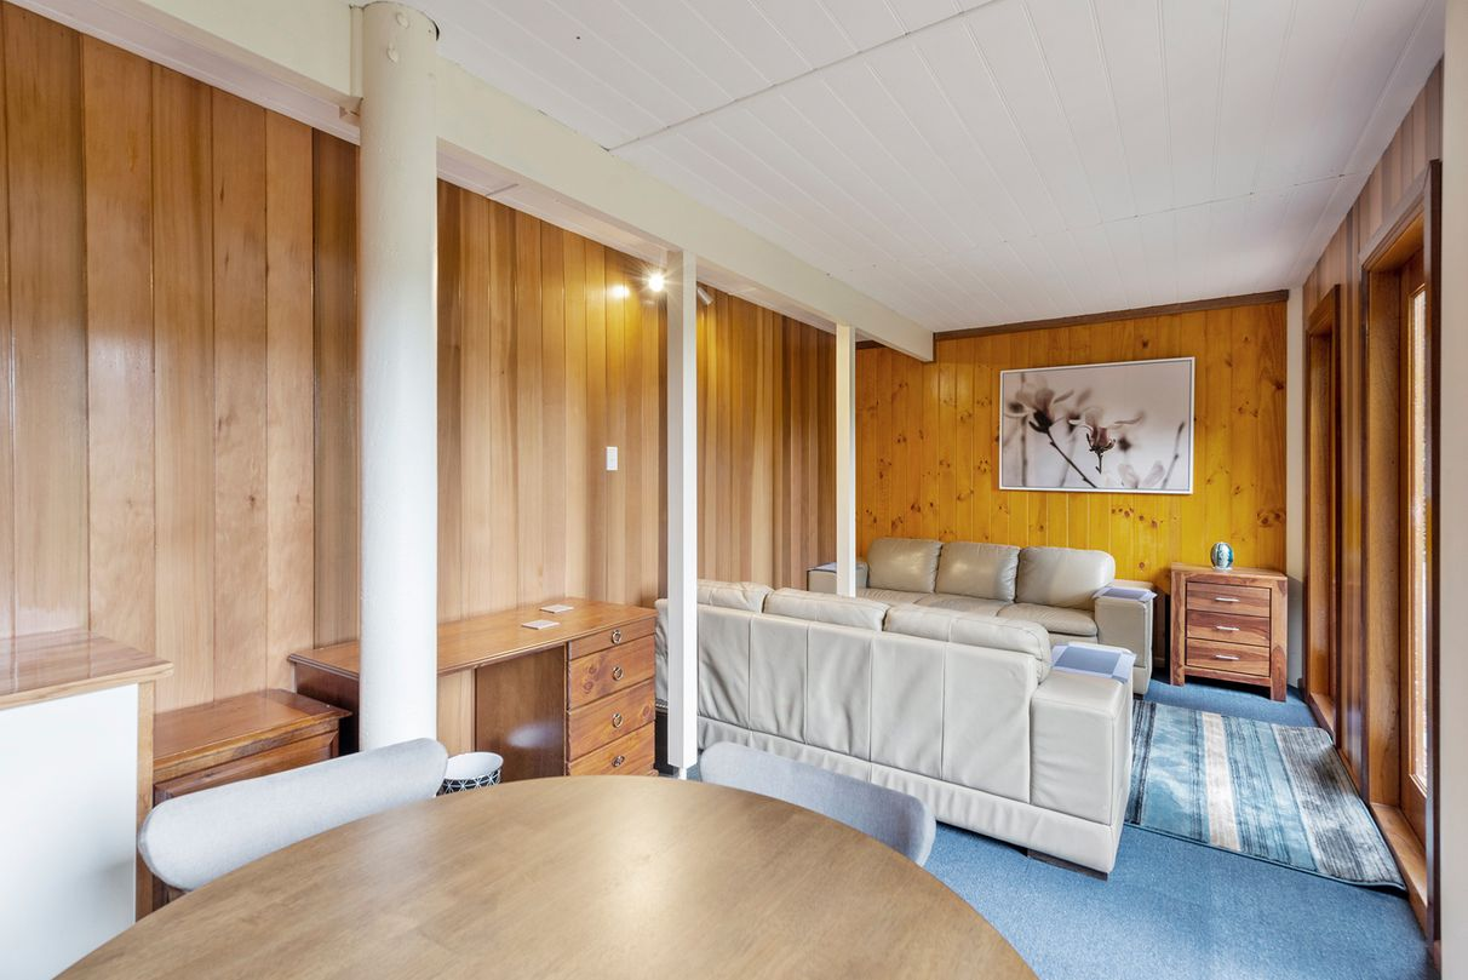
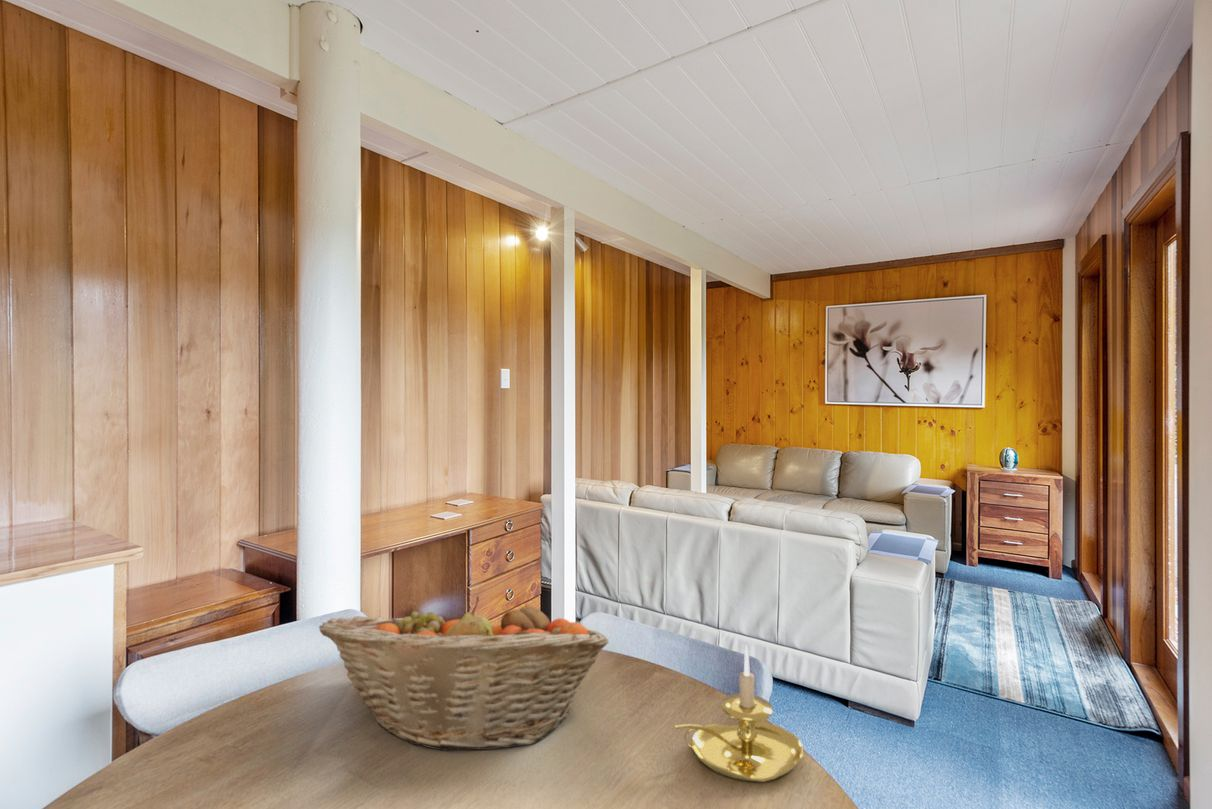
+ fruit basket (467, 653)
+ candle holder (738, 701)
